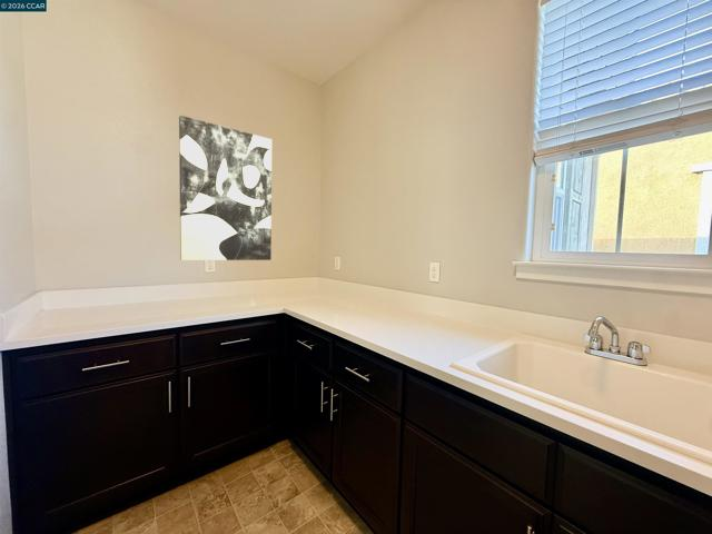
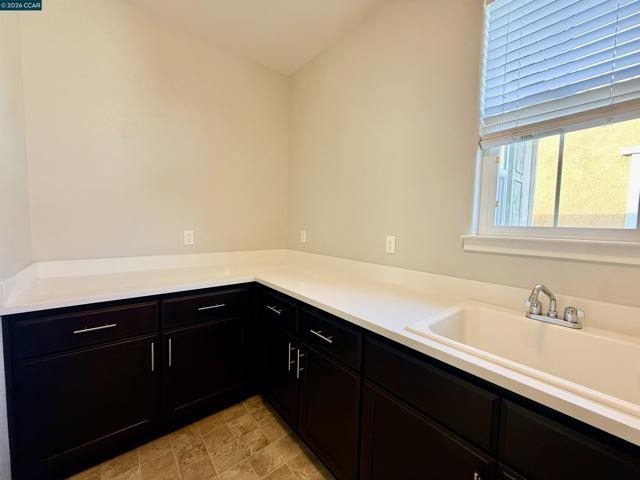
- wall art (229, 195)
